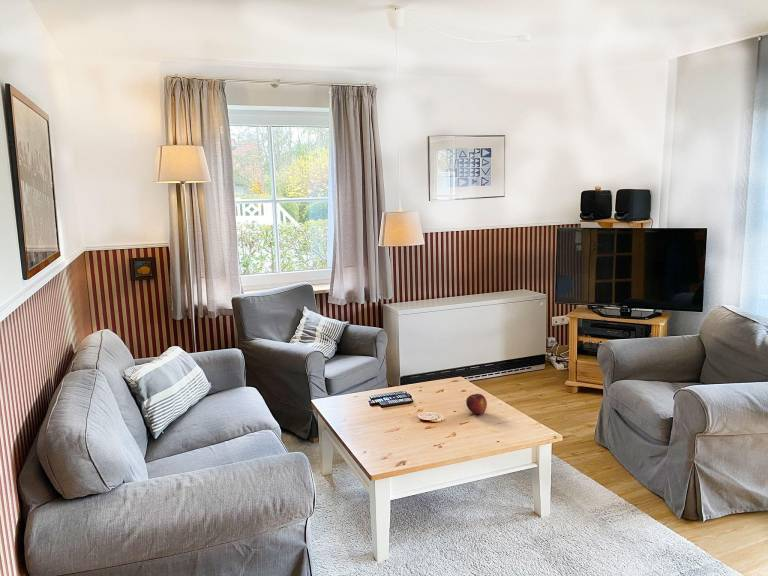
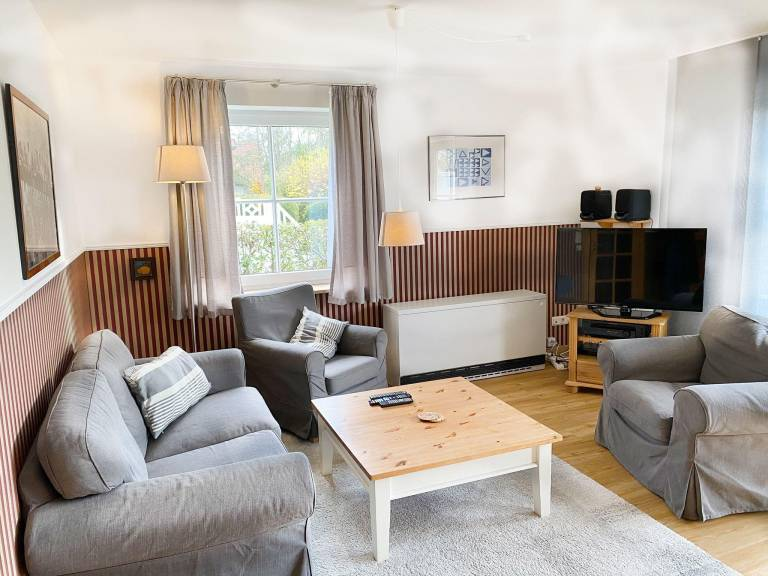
- fruit (476, 403)
